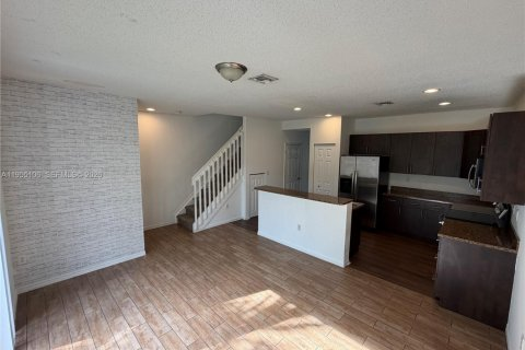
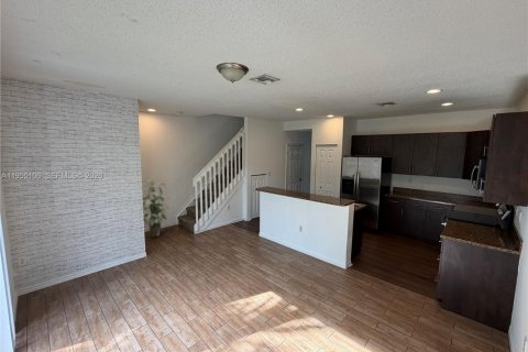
+ indoor plant (152, 207)
